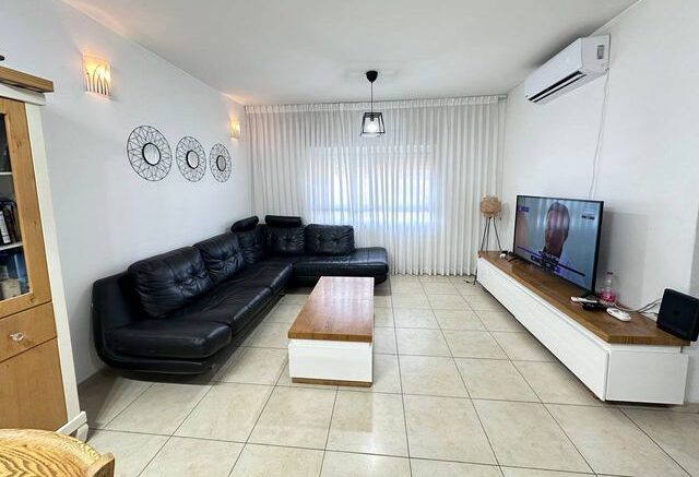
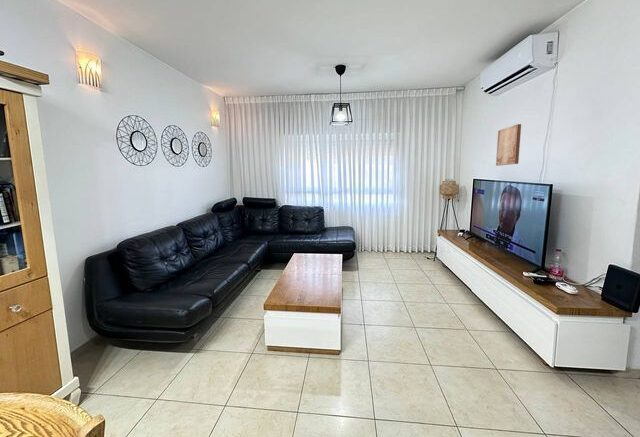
+ wall art (507, 146)
